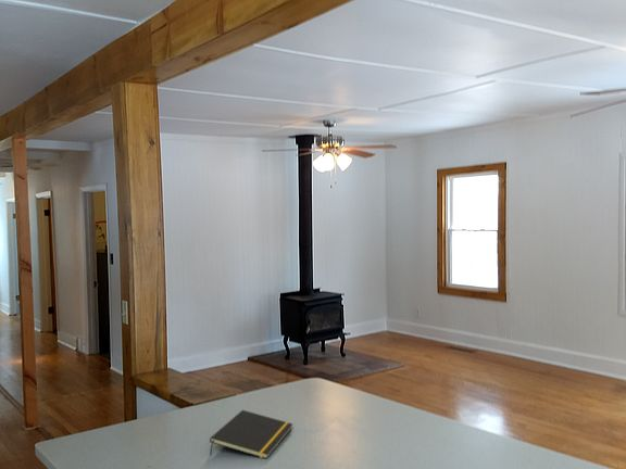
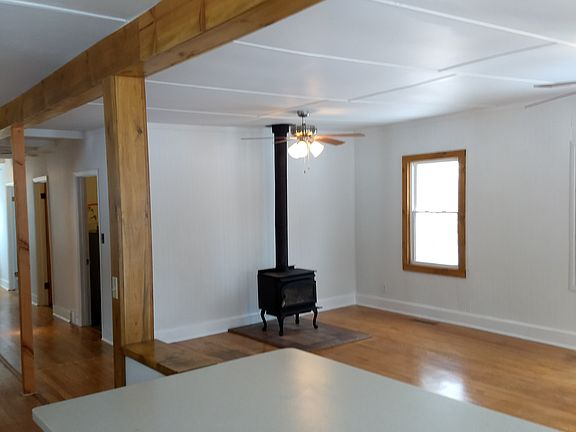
- notepad (253, 432)
